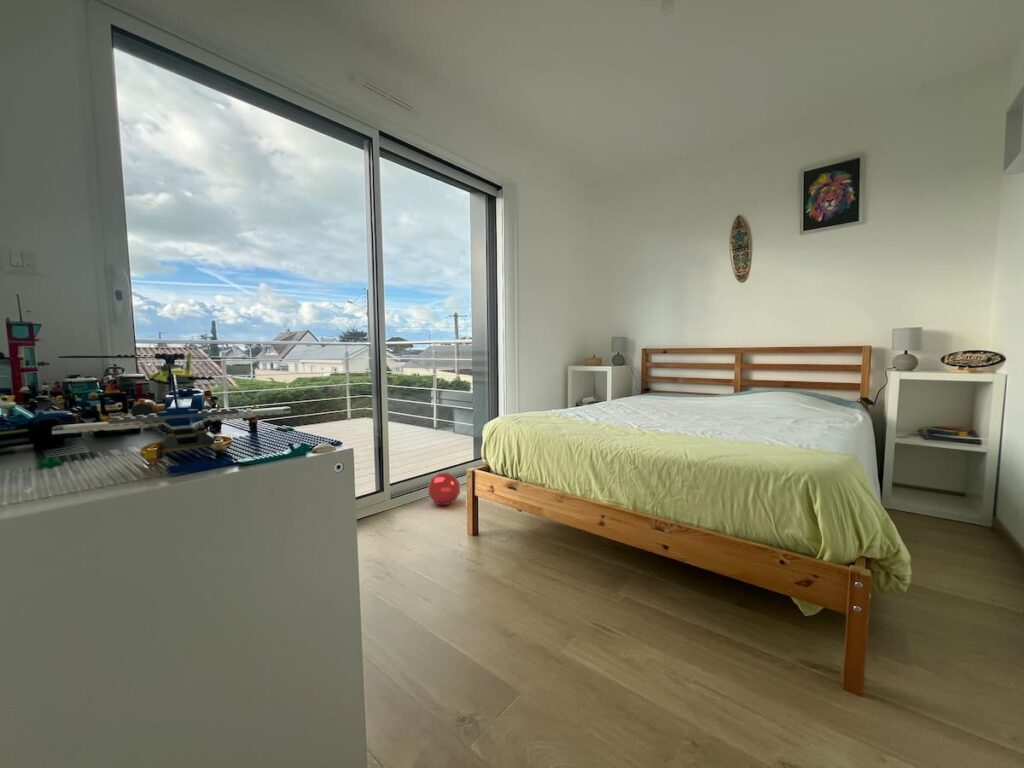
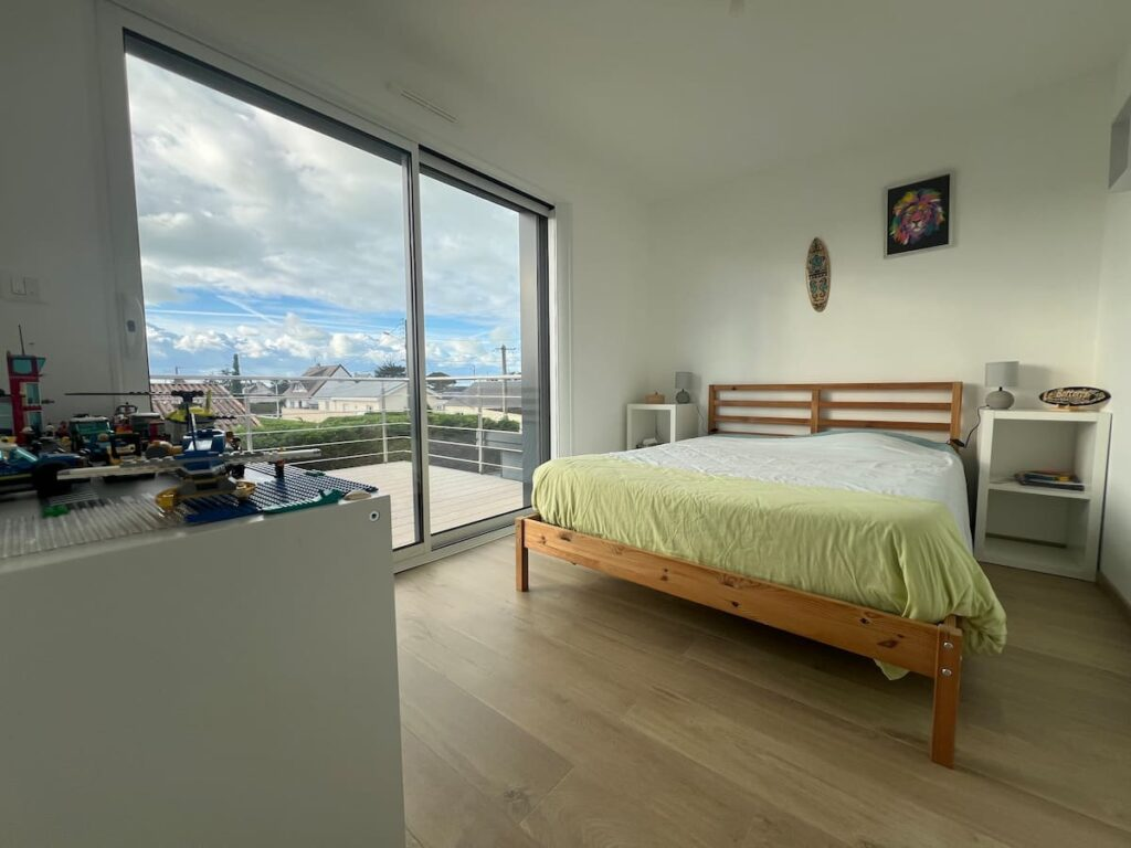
- ball (444, 488)
